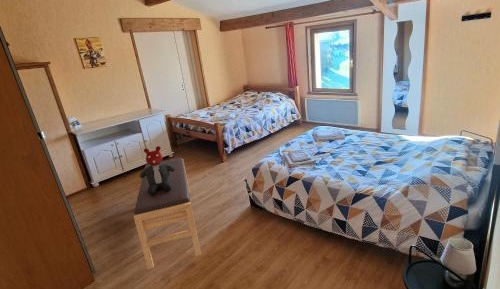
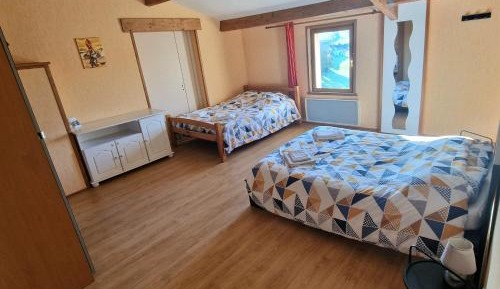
- bench (168, 201)
- teddy bear (156, 169)
